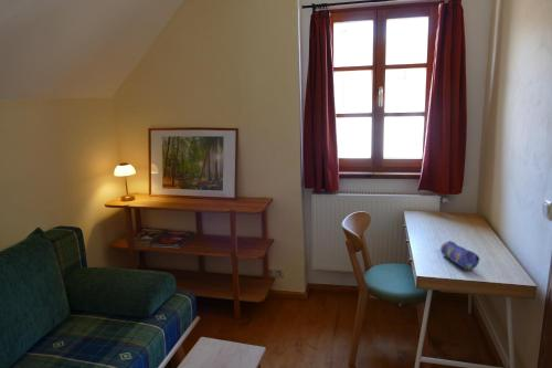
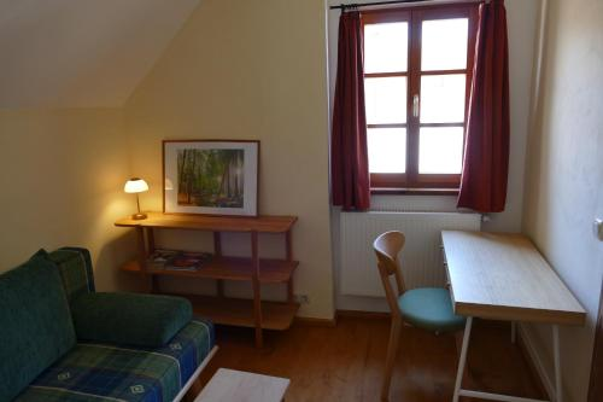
- pencil case (458, 254)
